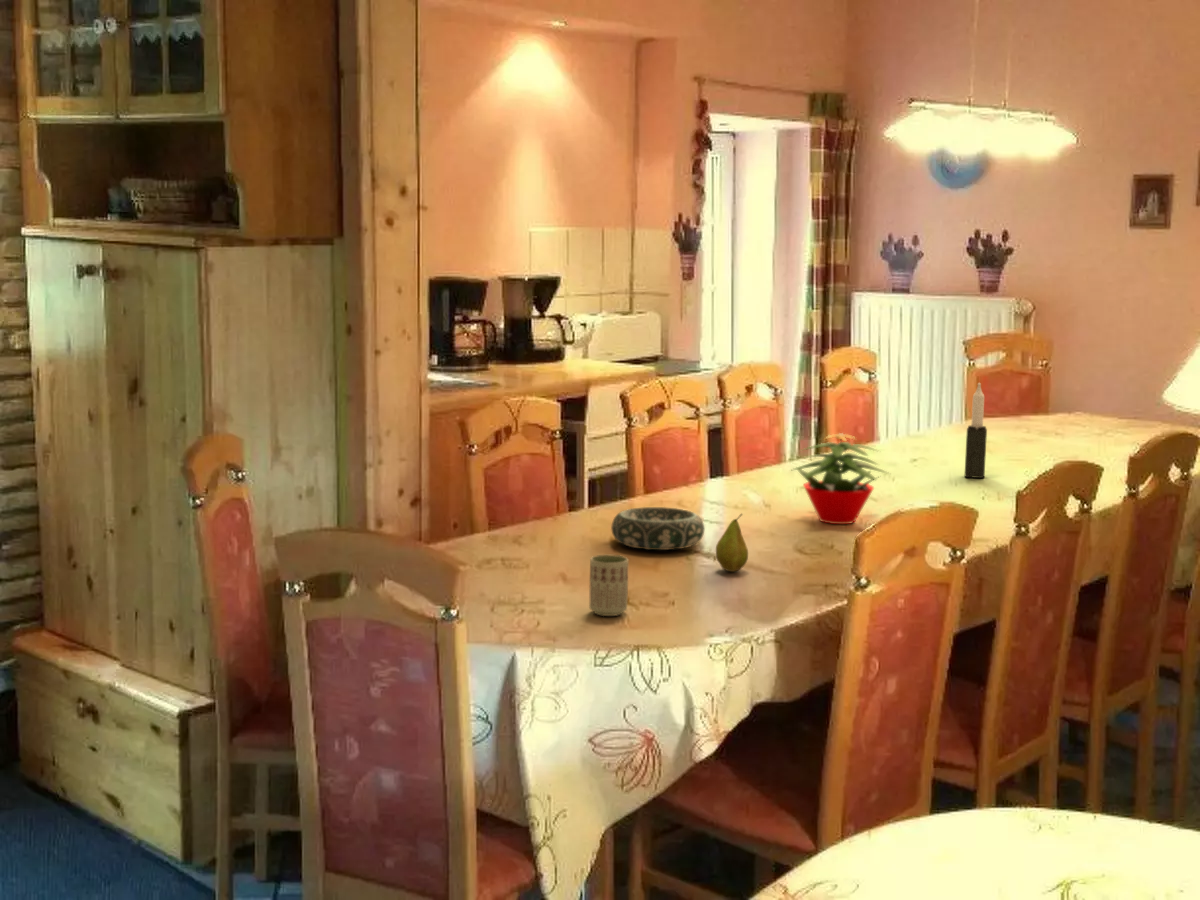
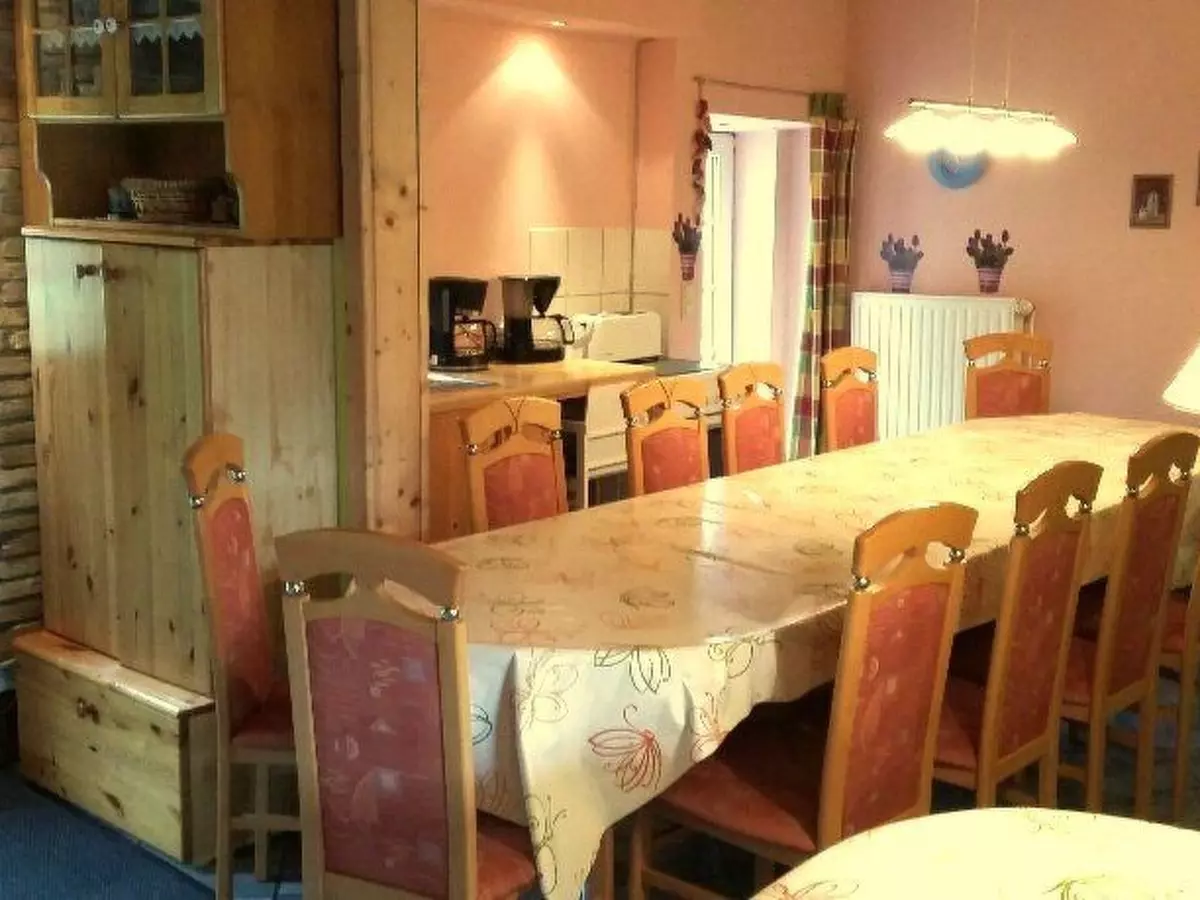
- potted flower (840, 477)
- decorative bowl (657, 528)
- cup (608, 585)
- candle (976, 429)
- fruit (732, 541)
